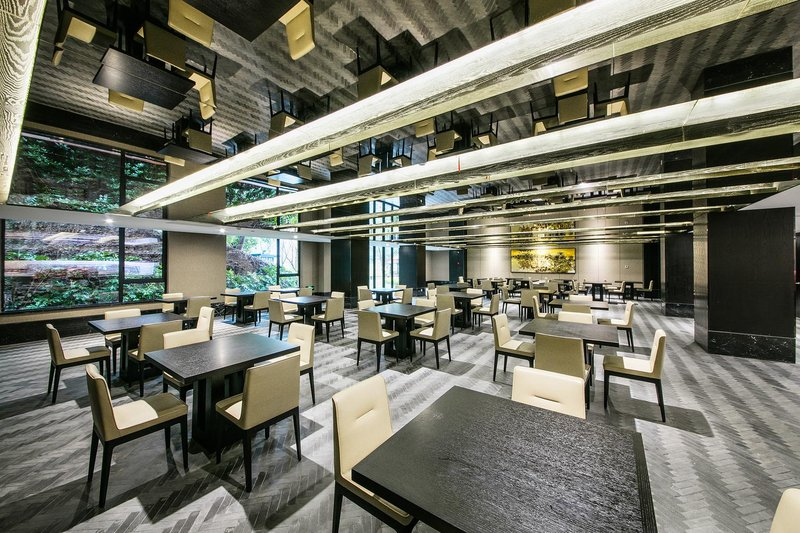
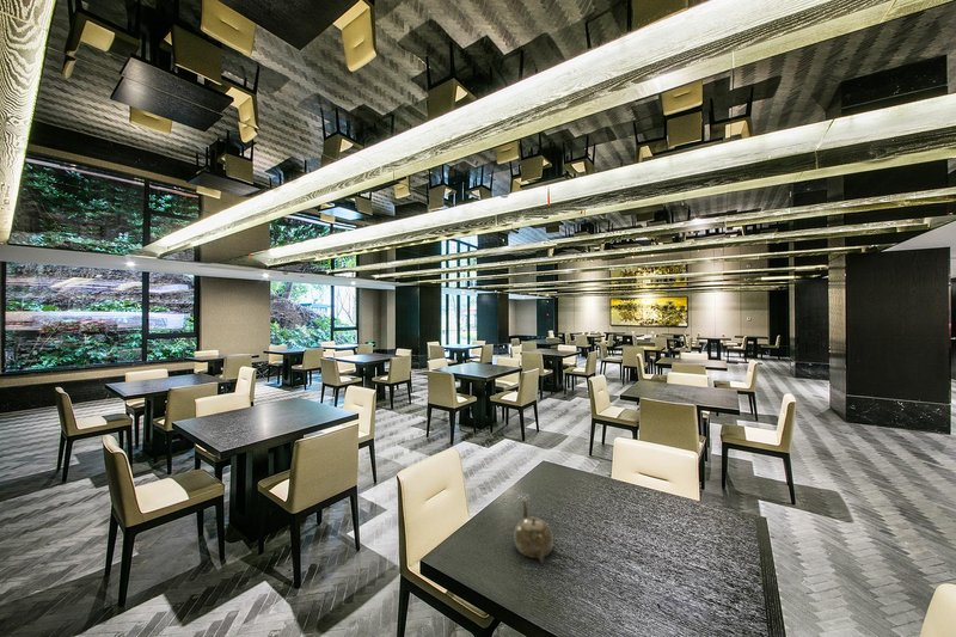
+ teapot (532, 529)
